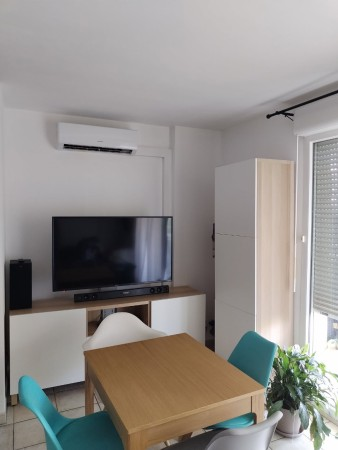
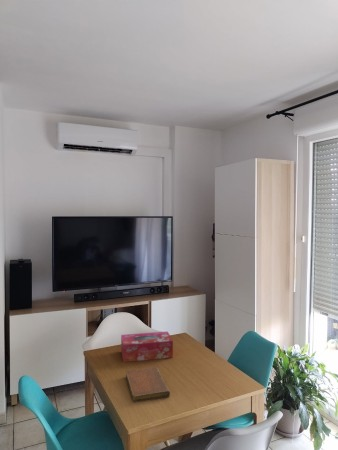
+ notebook (146, 382)
+ tissue box (146, 345)
